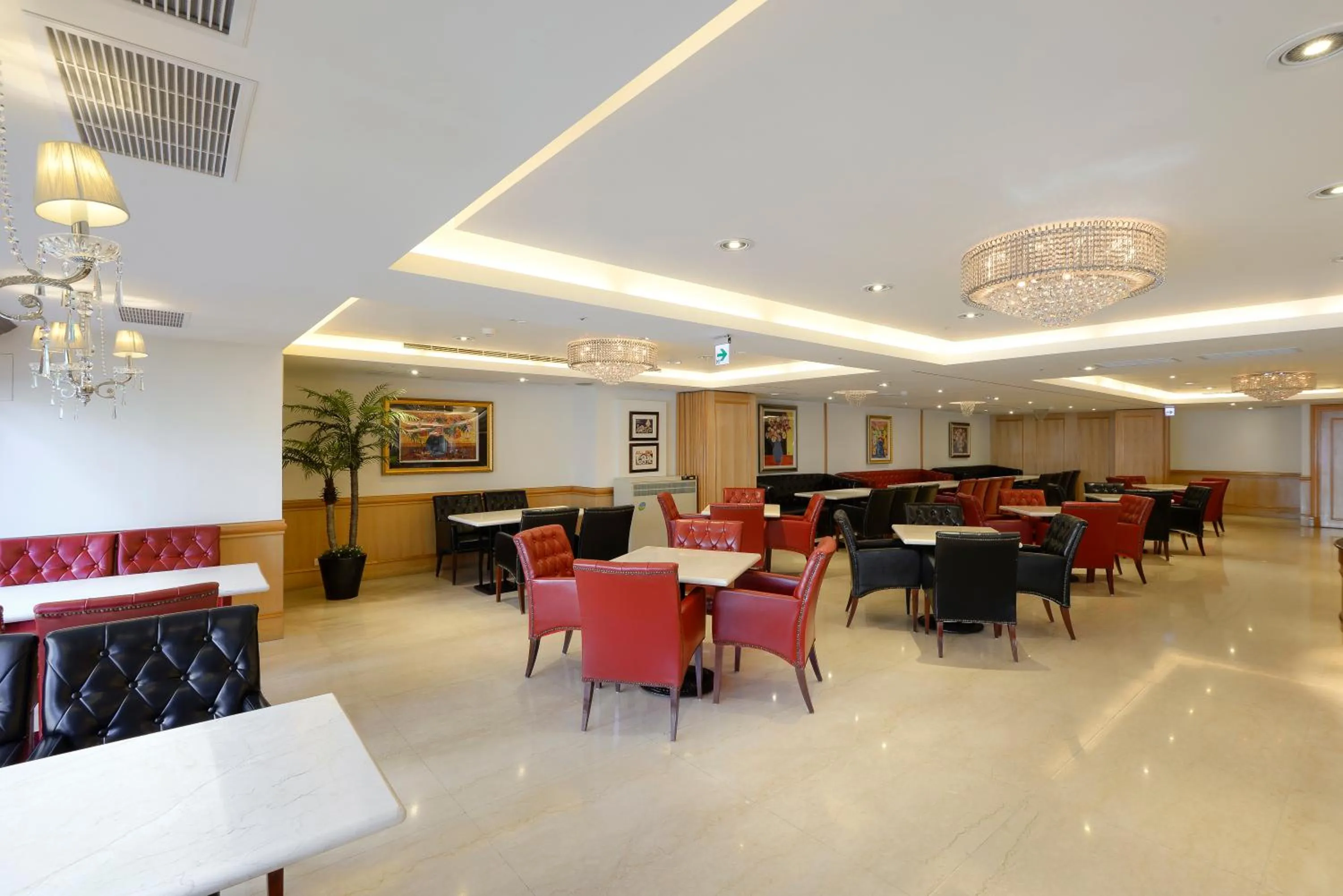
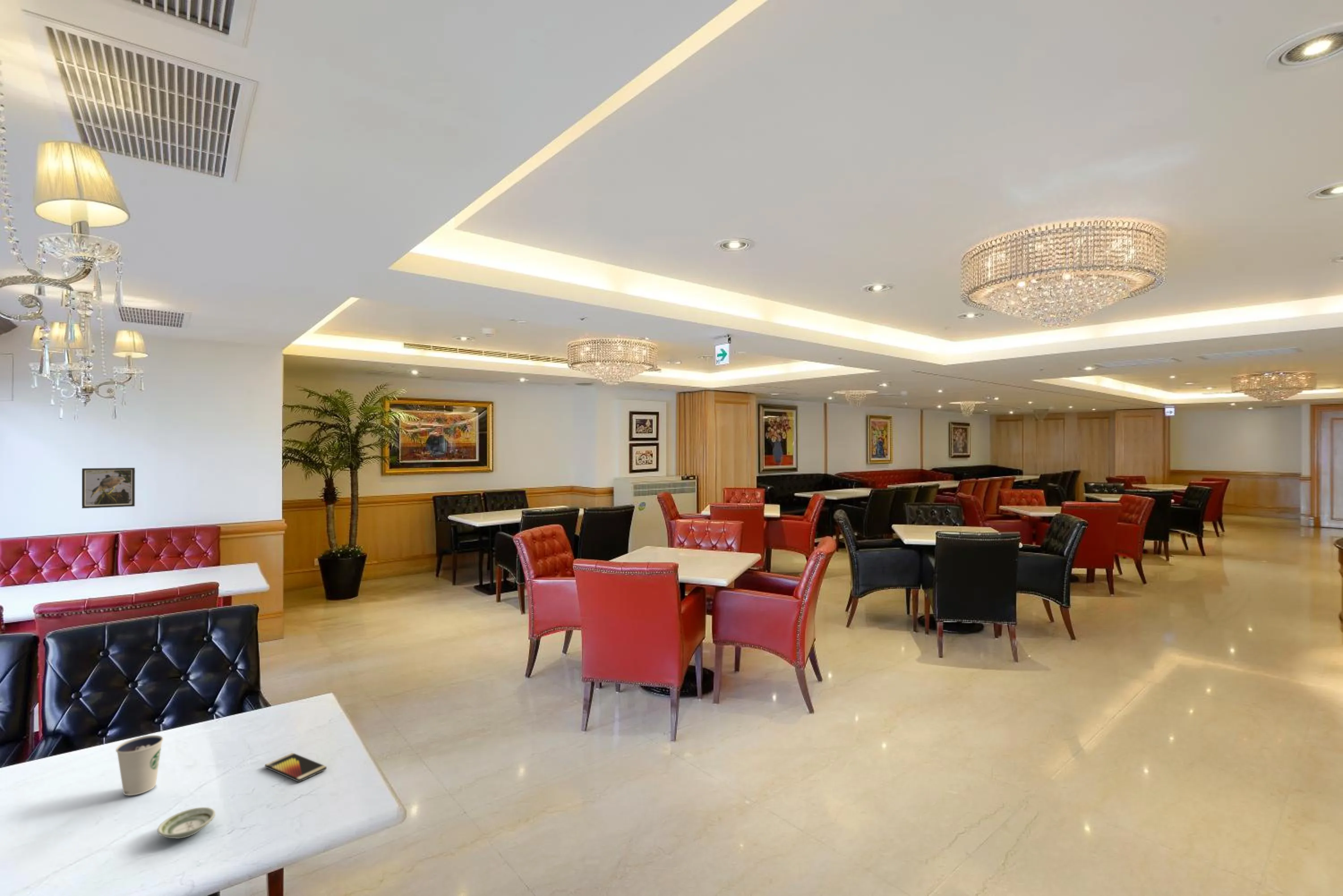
+ saucer (187, 826)
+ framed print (109, 487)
+ dixie cup (140, 766)
+ smartphone (295, 767)
